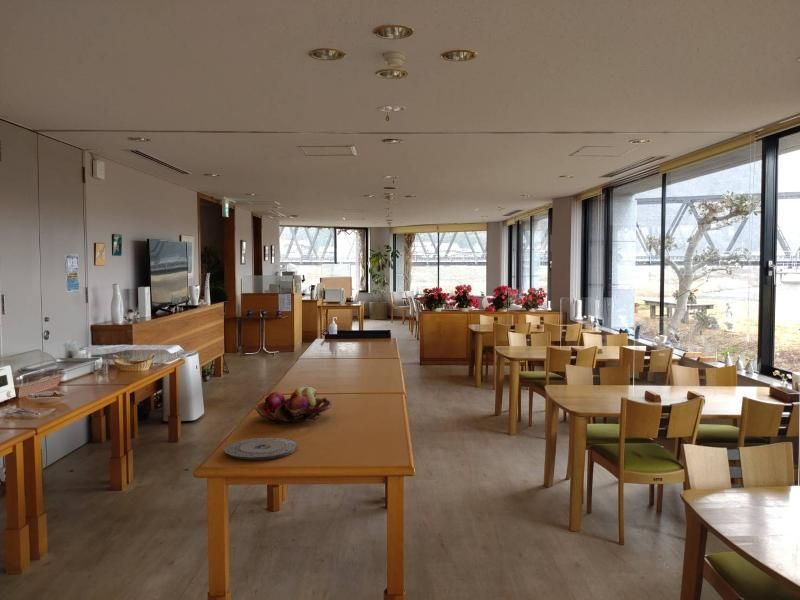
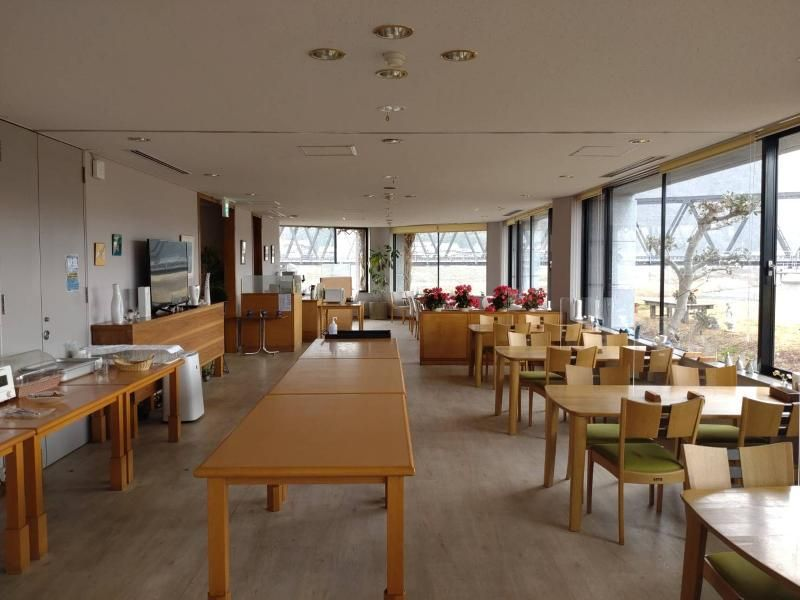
- fruit basket (295, 403)
- plate (261, 448)
